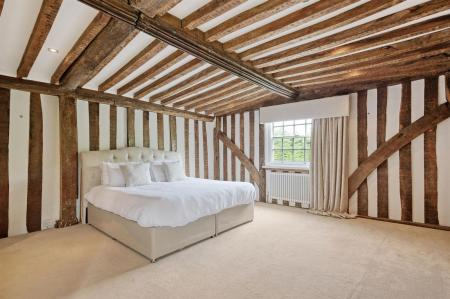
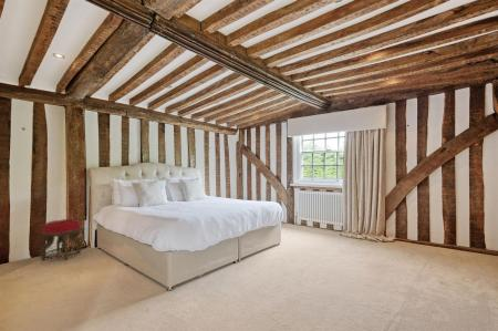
+ stool (61, 238)
